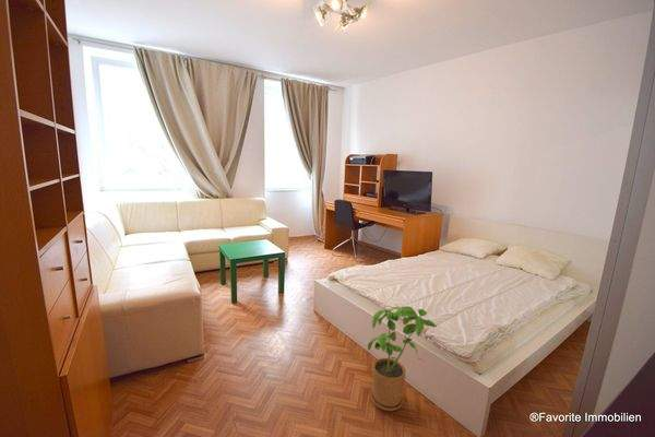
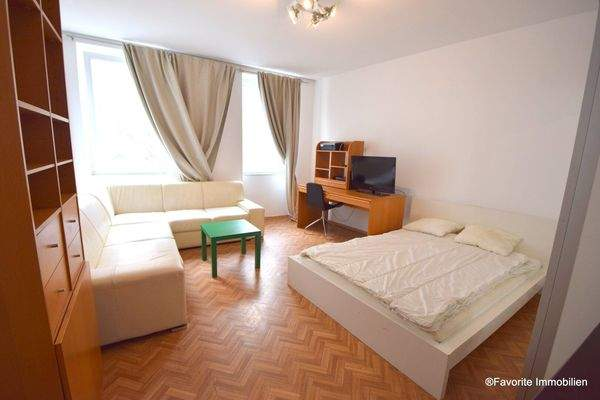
- house plant (390, 354)
